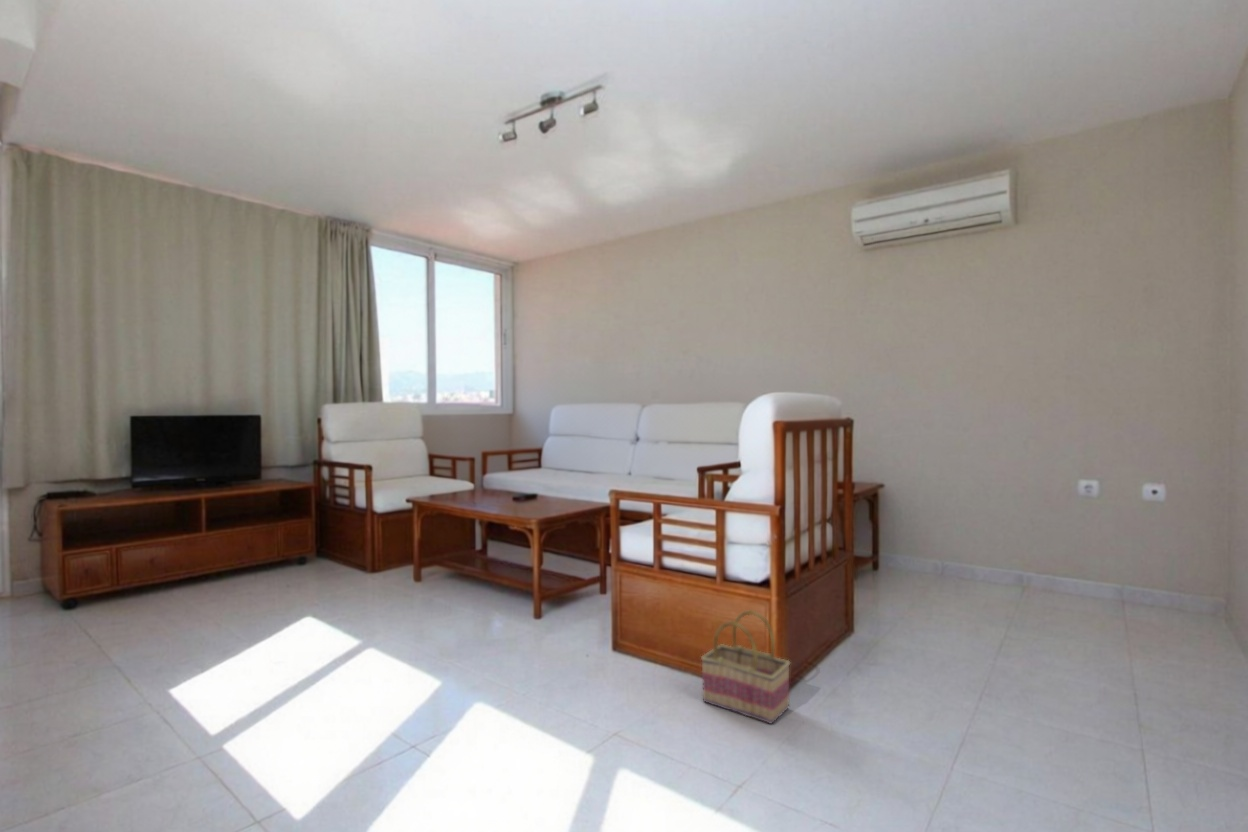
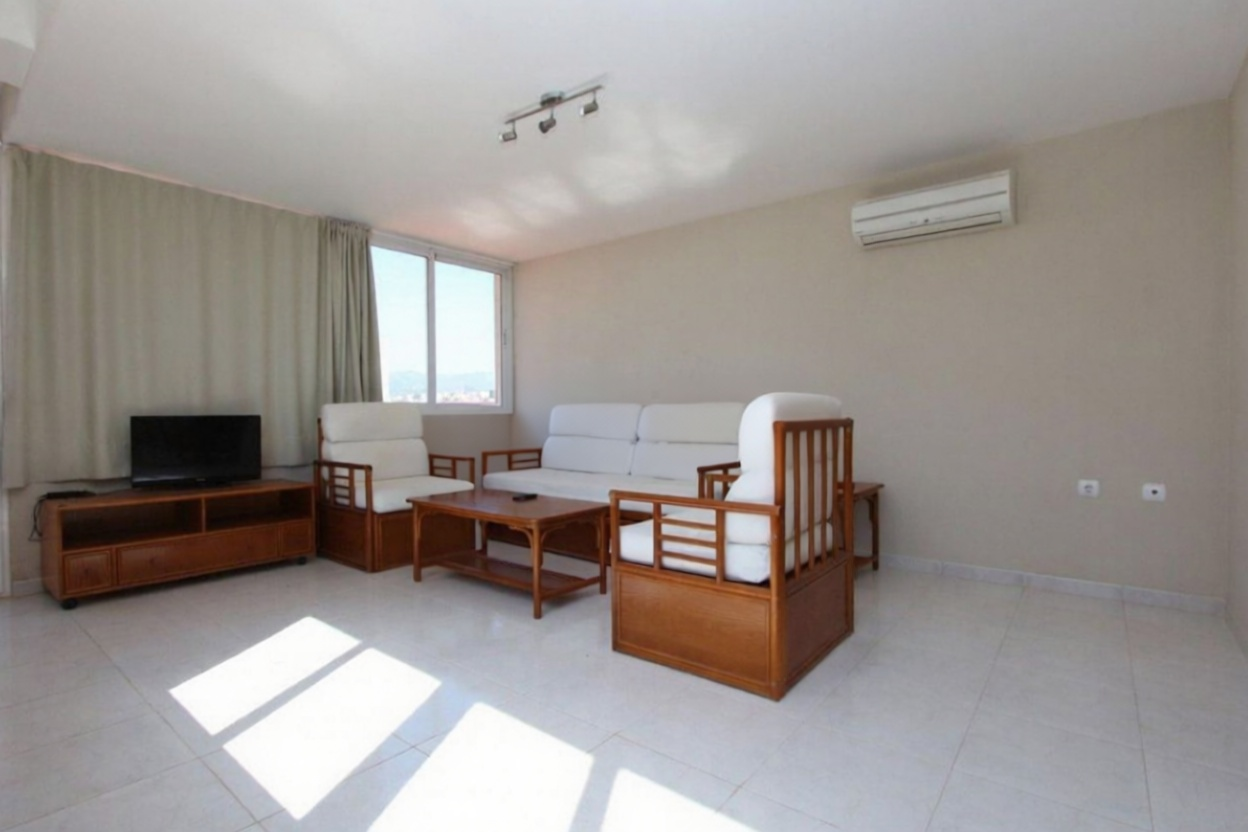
- basket (745, 660)
